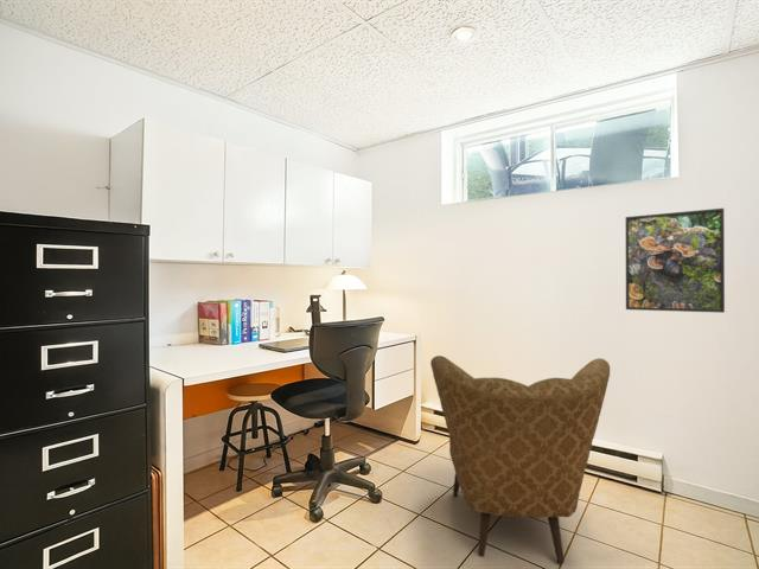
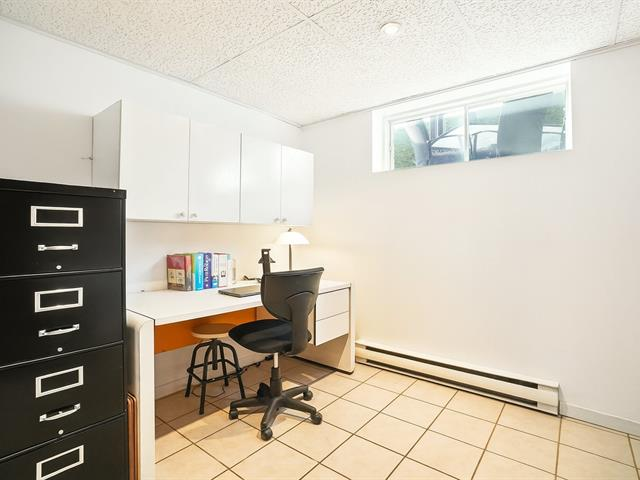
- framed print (671, 261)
- armchair (511, 440)
